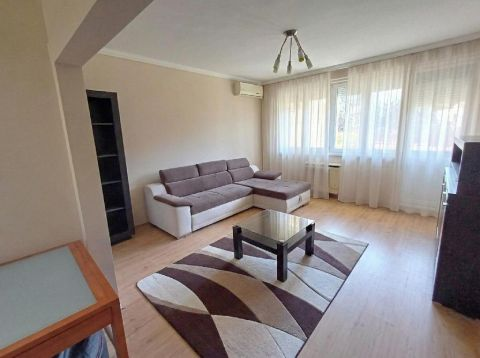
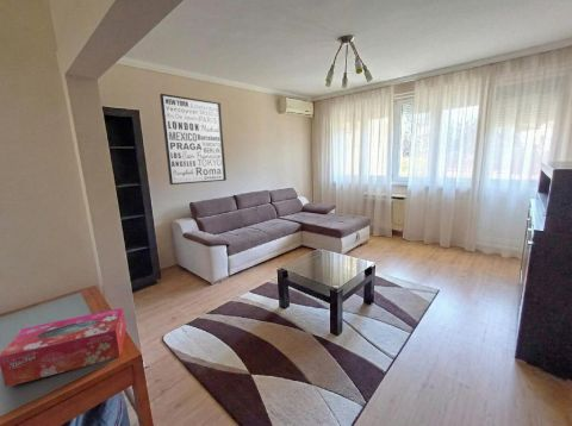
+ tissue box (72, 342)
+ wall art (195, 142)
